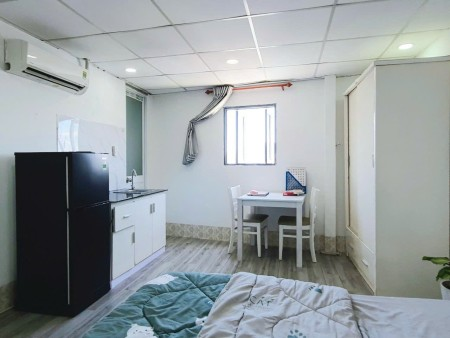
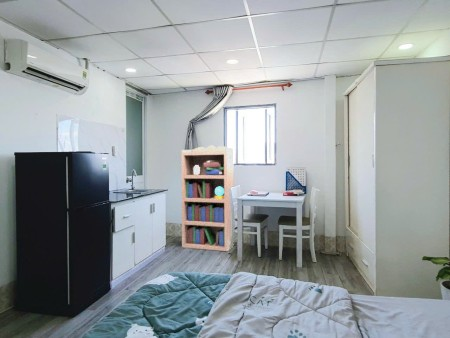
+ bookshelf (208, 195)
